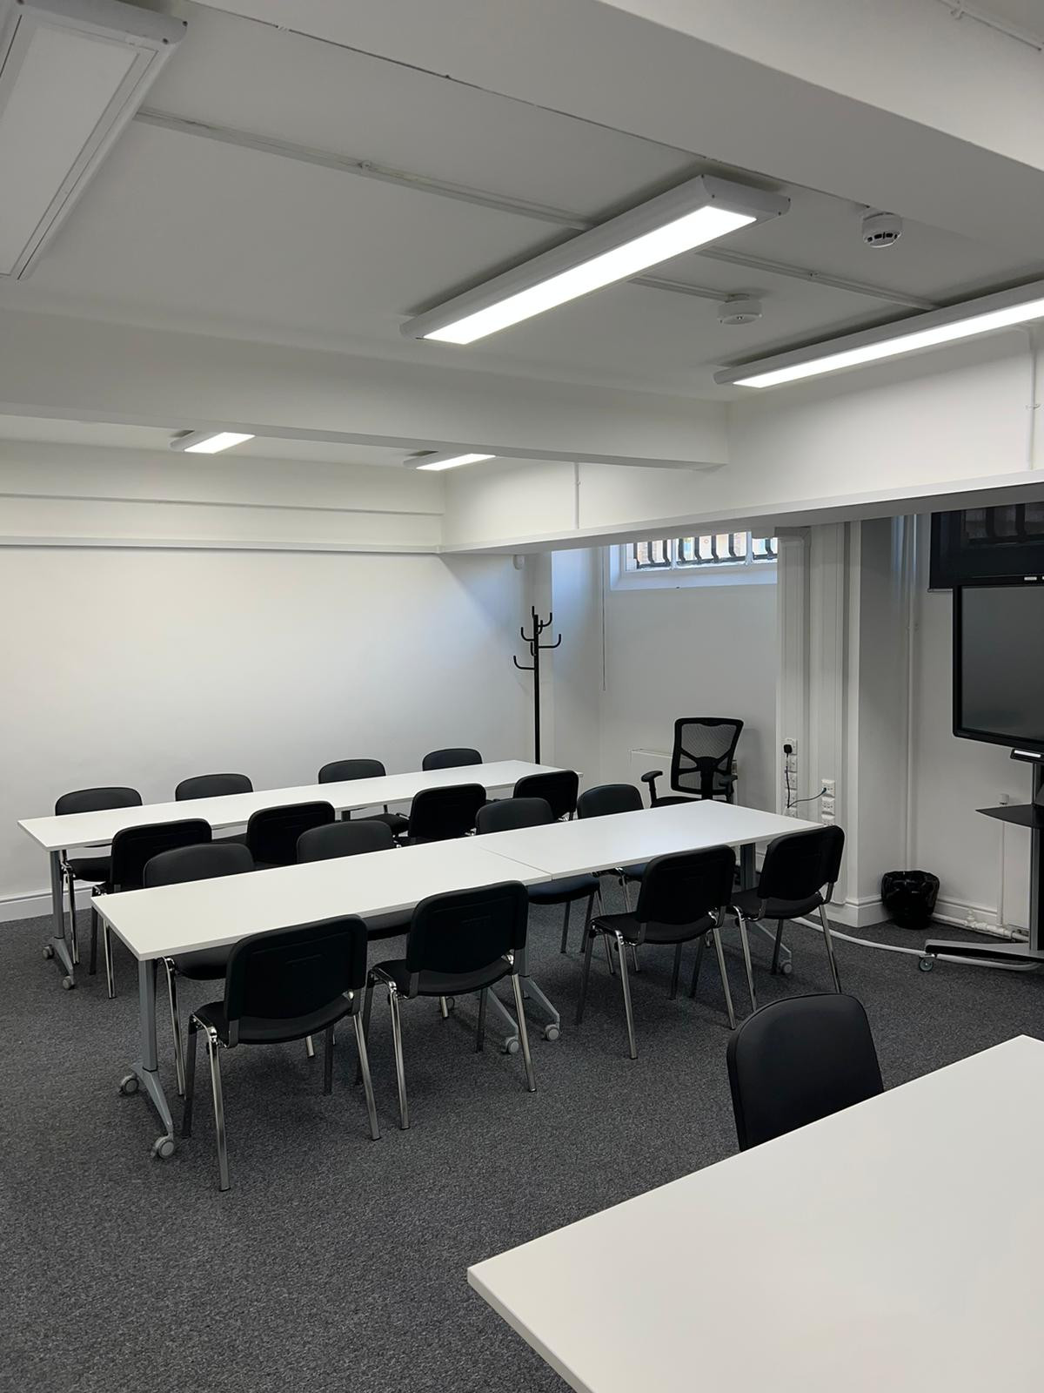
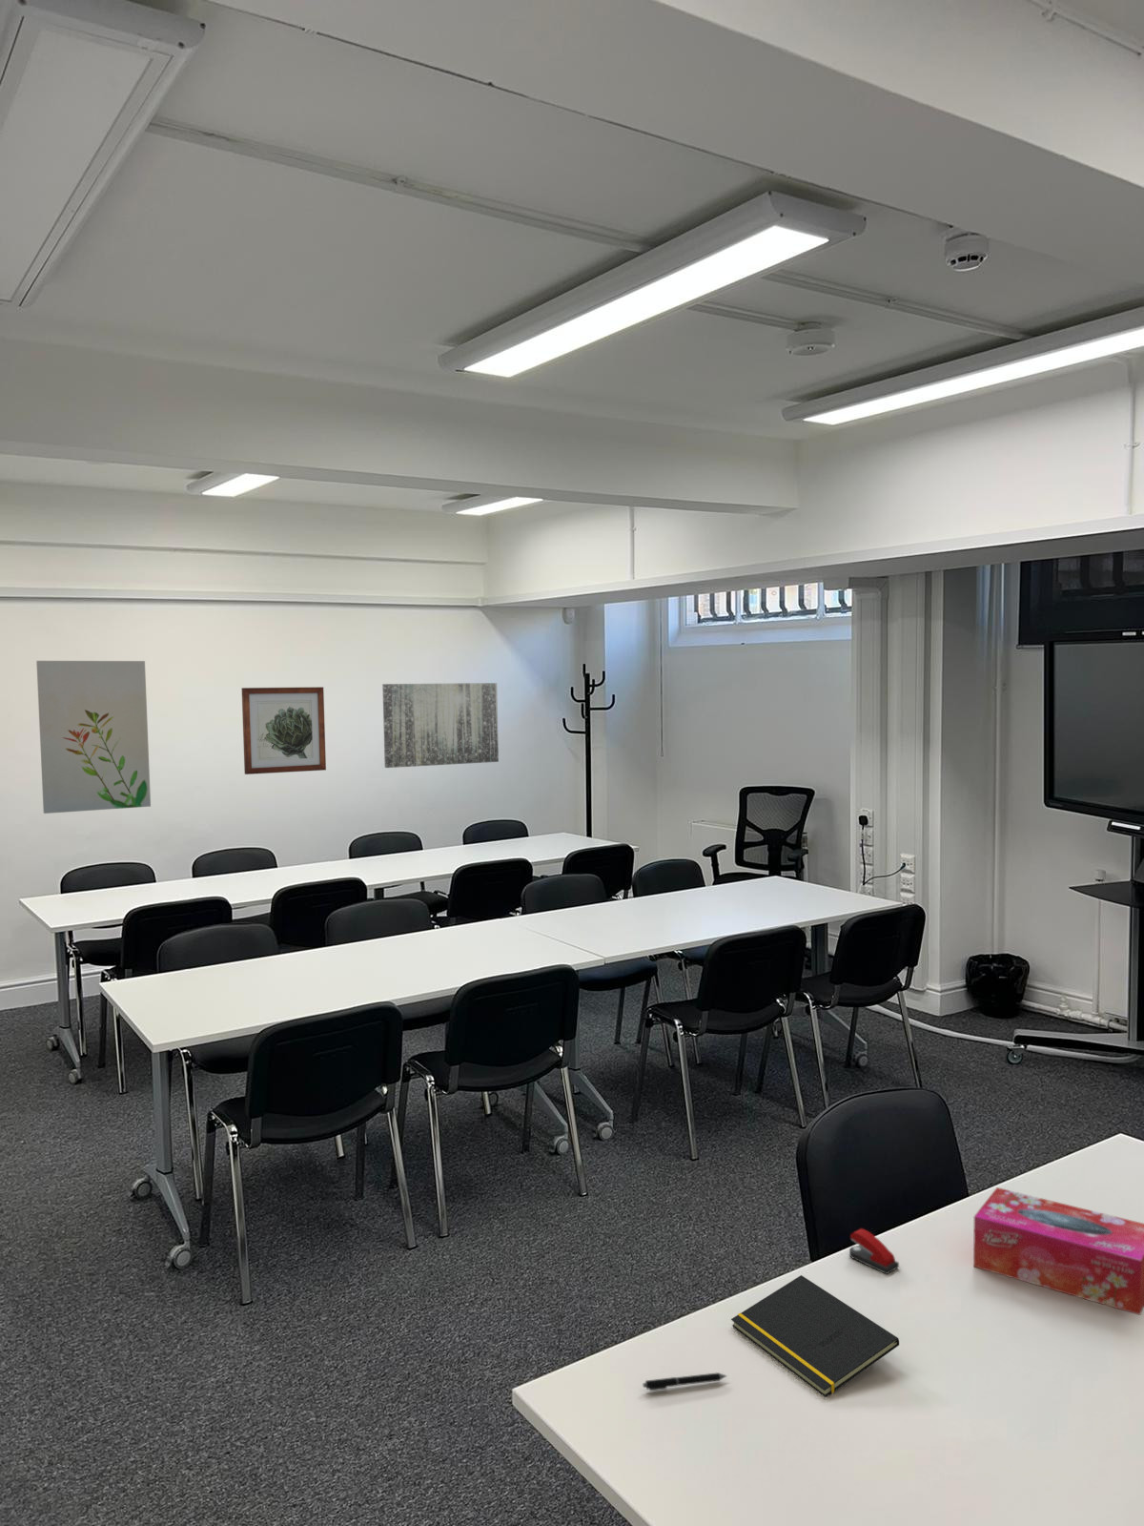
+ wall art (95, 735)
+ wall art (442, 723)
+ notepad (812, 1331)
+ stapler (871, 1248)
+ wall art (284, 729)
+ tissue box (1063, 1246)
+ pen (685, 1381)
